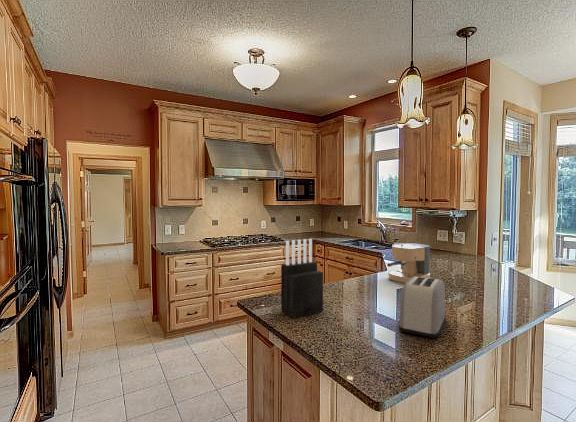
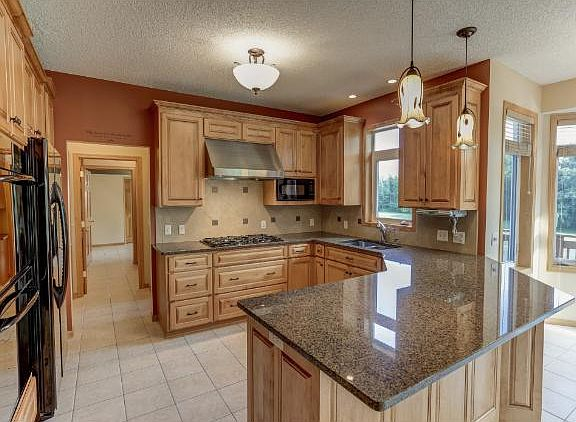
- toaster (423, 302)
- coffee maker (406, 261)
- knife block (303, 276)
